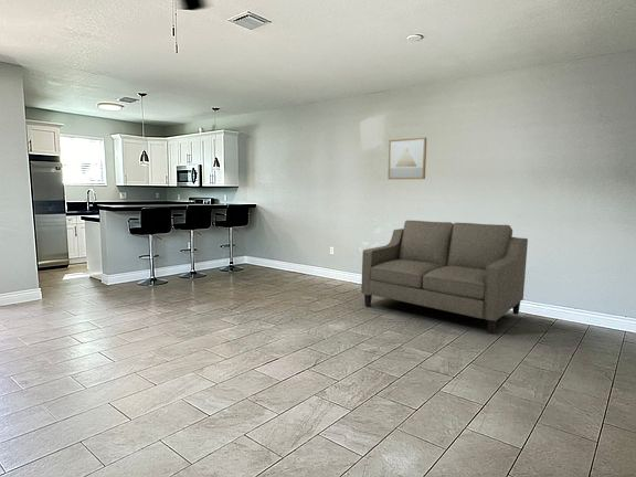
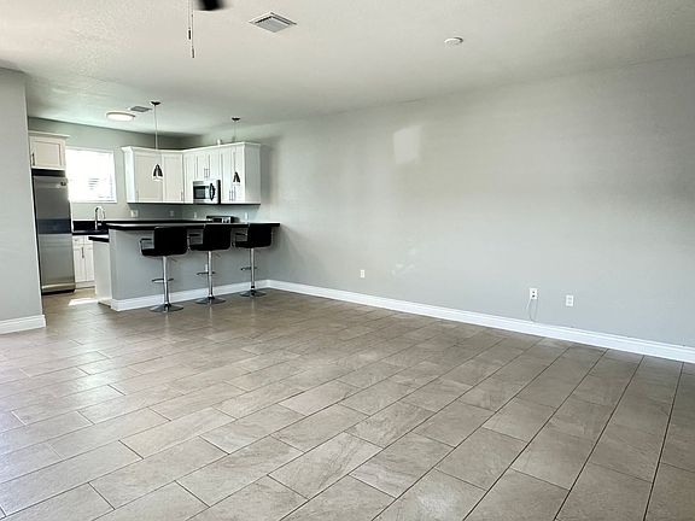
- sofa (441, 266)
- wall art (406, 159)
